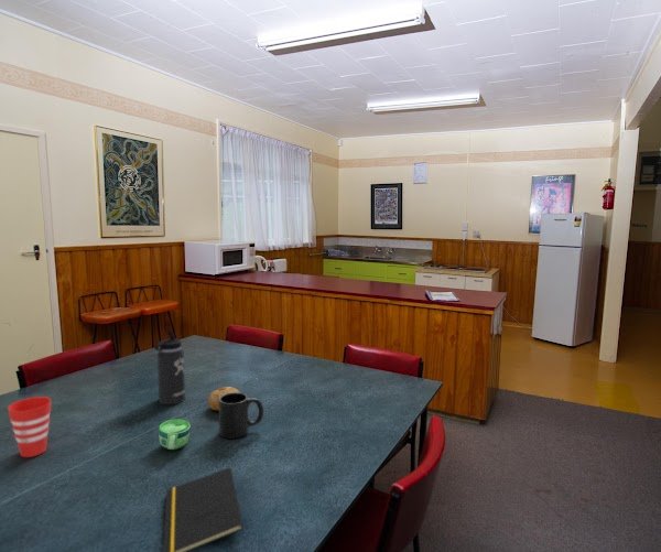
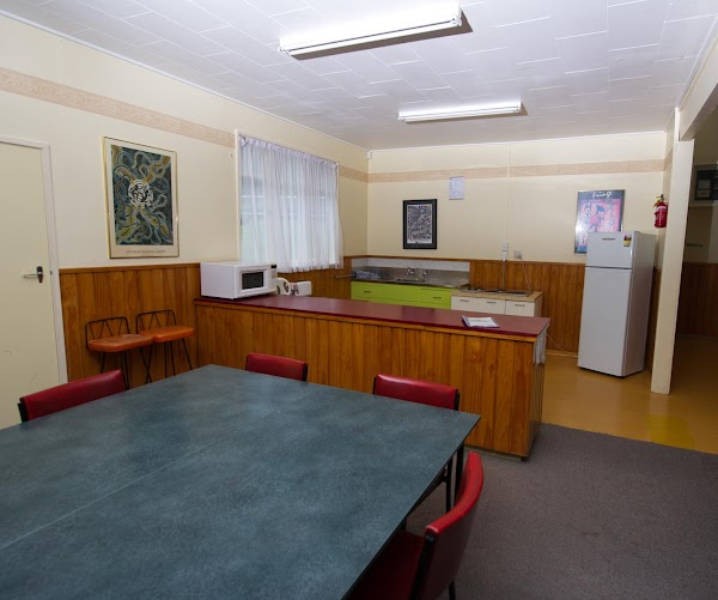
- notepad (202, 508)
- cup (175, 437)
- mug (239, 414)
- thermos bottle (169, 366)
- fruit (223, 394)
- cup (31, 427)
